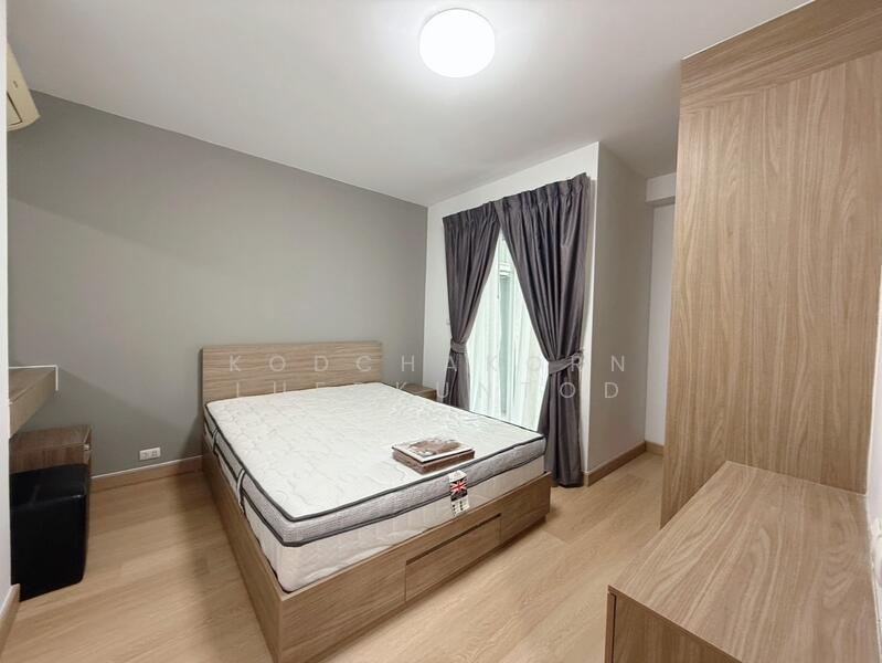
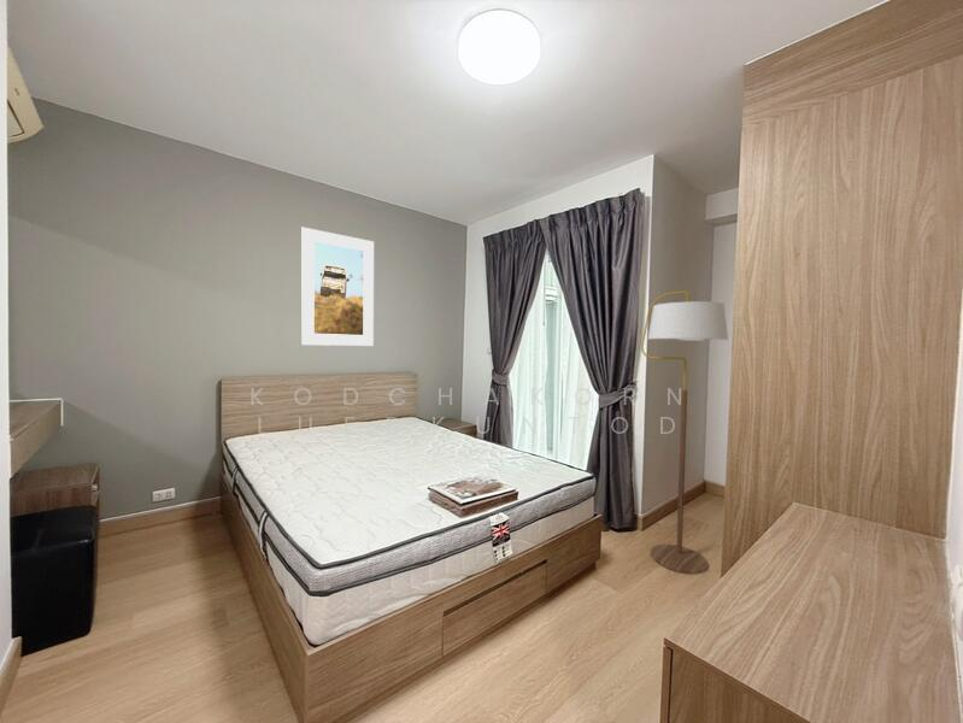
+ floor lamp (681, 425)
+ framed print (339, 290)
